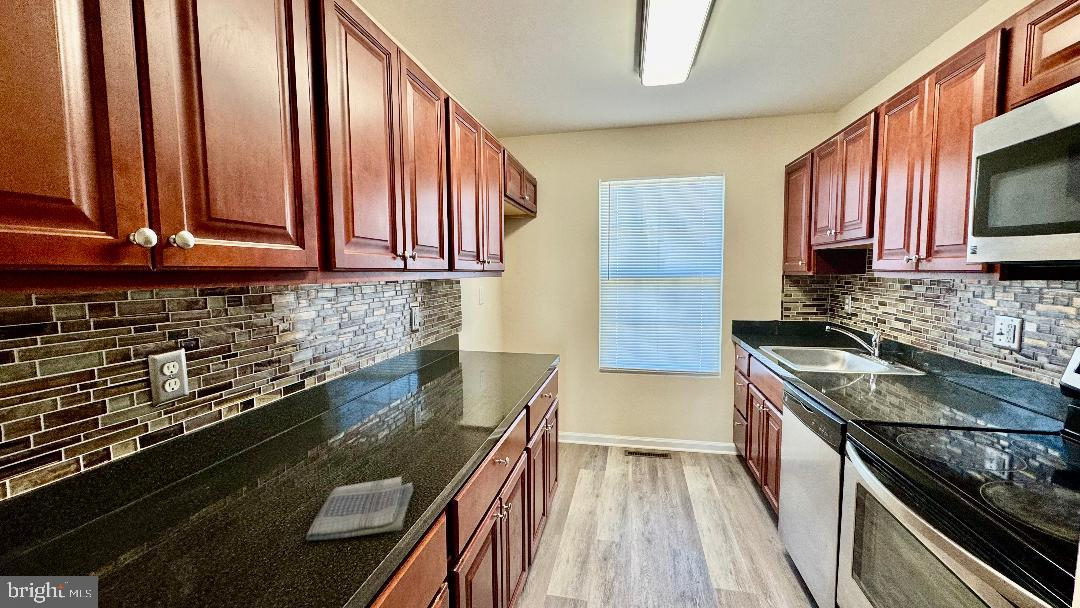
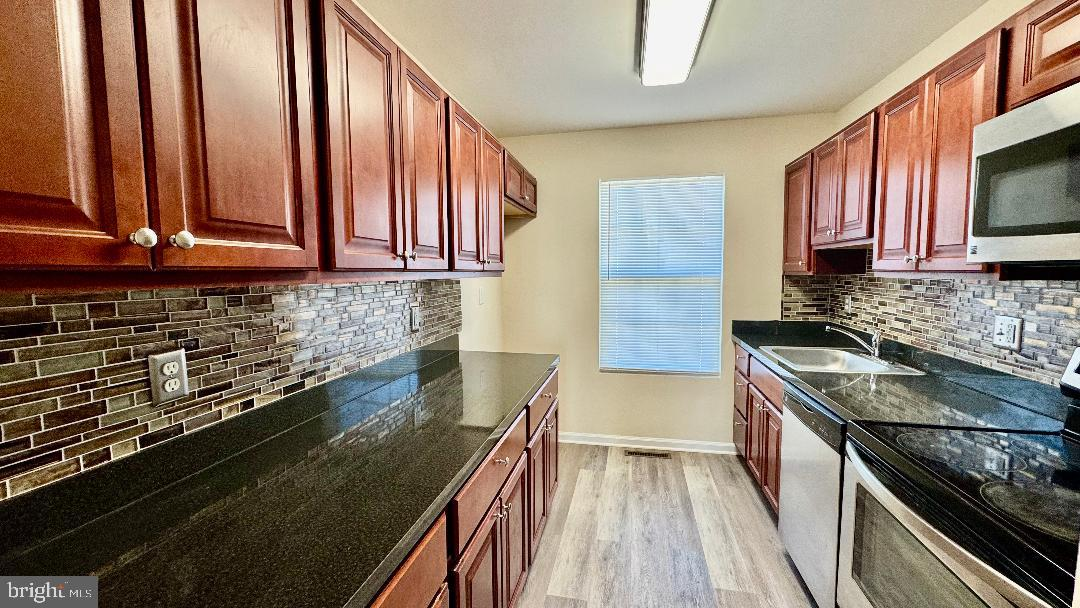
- dish towel (366, 505)
